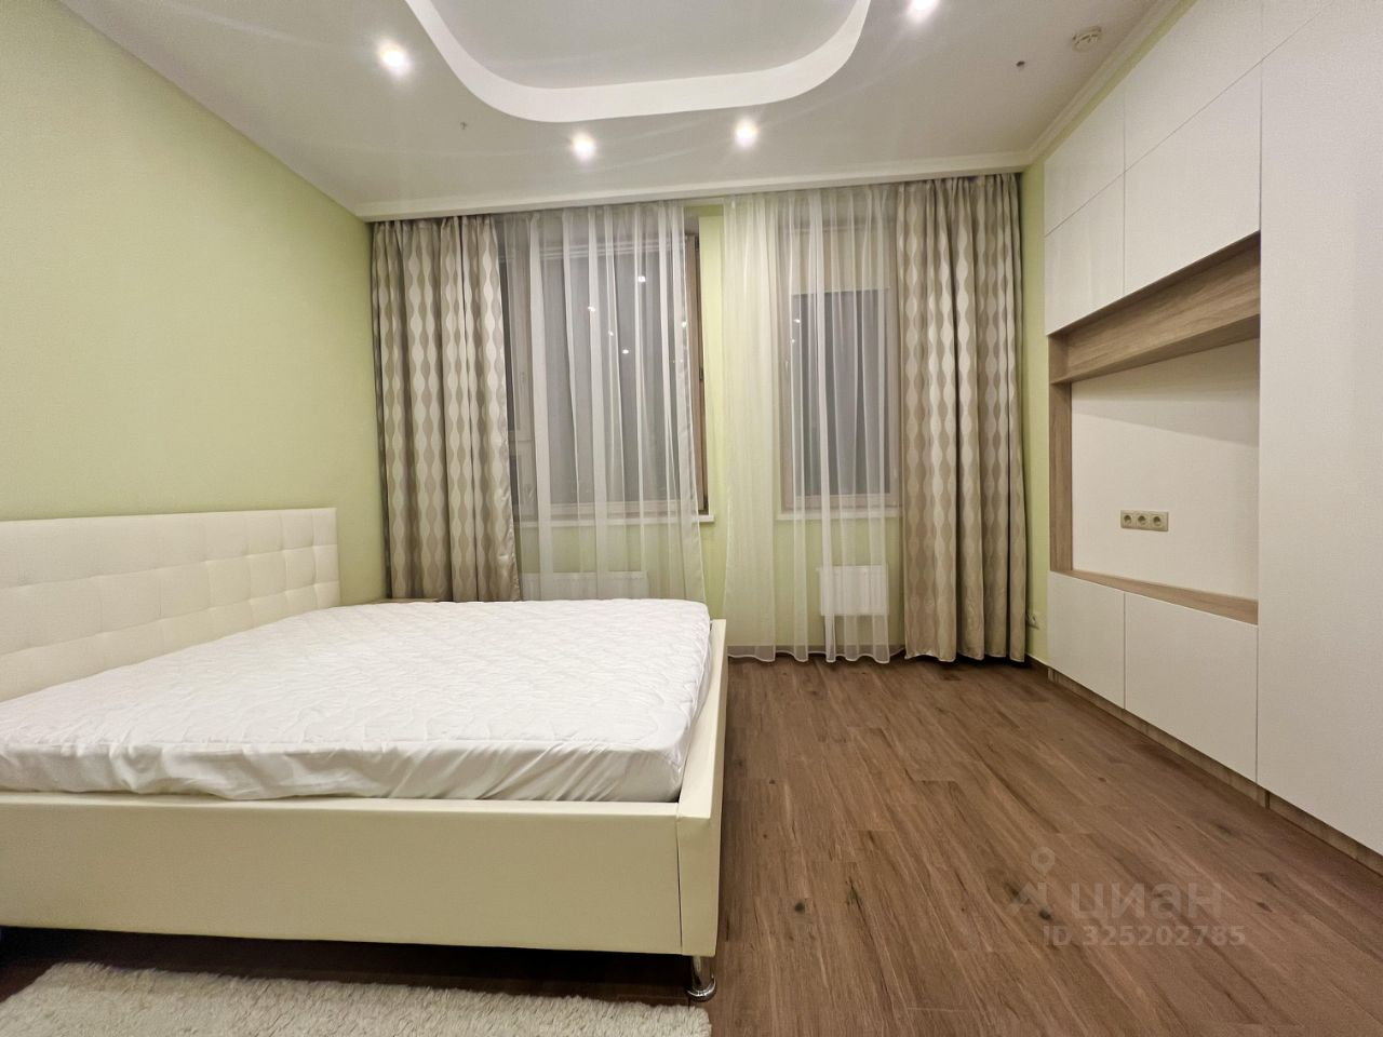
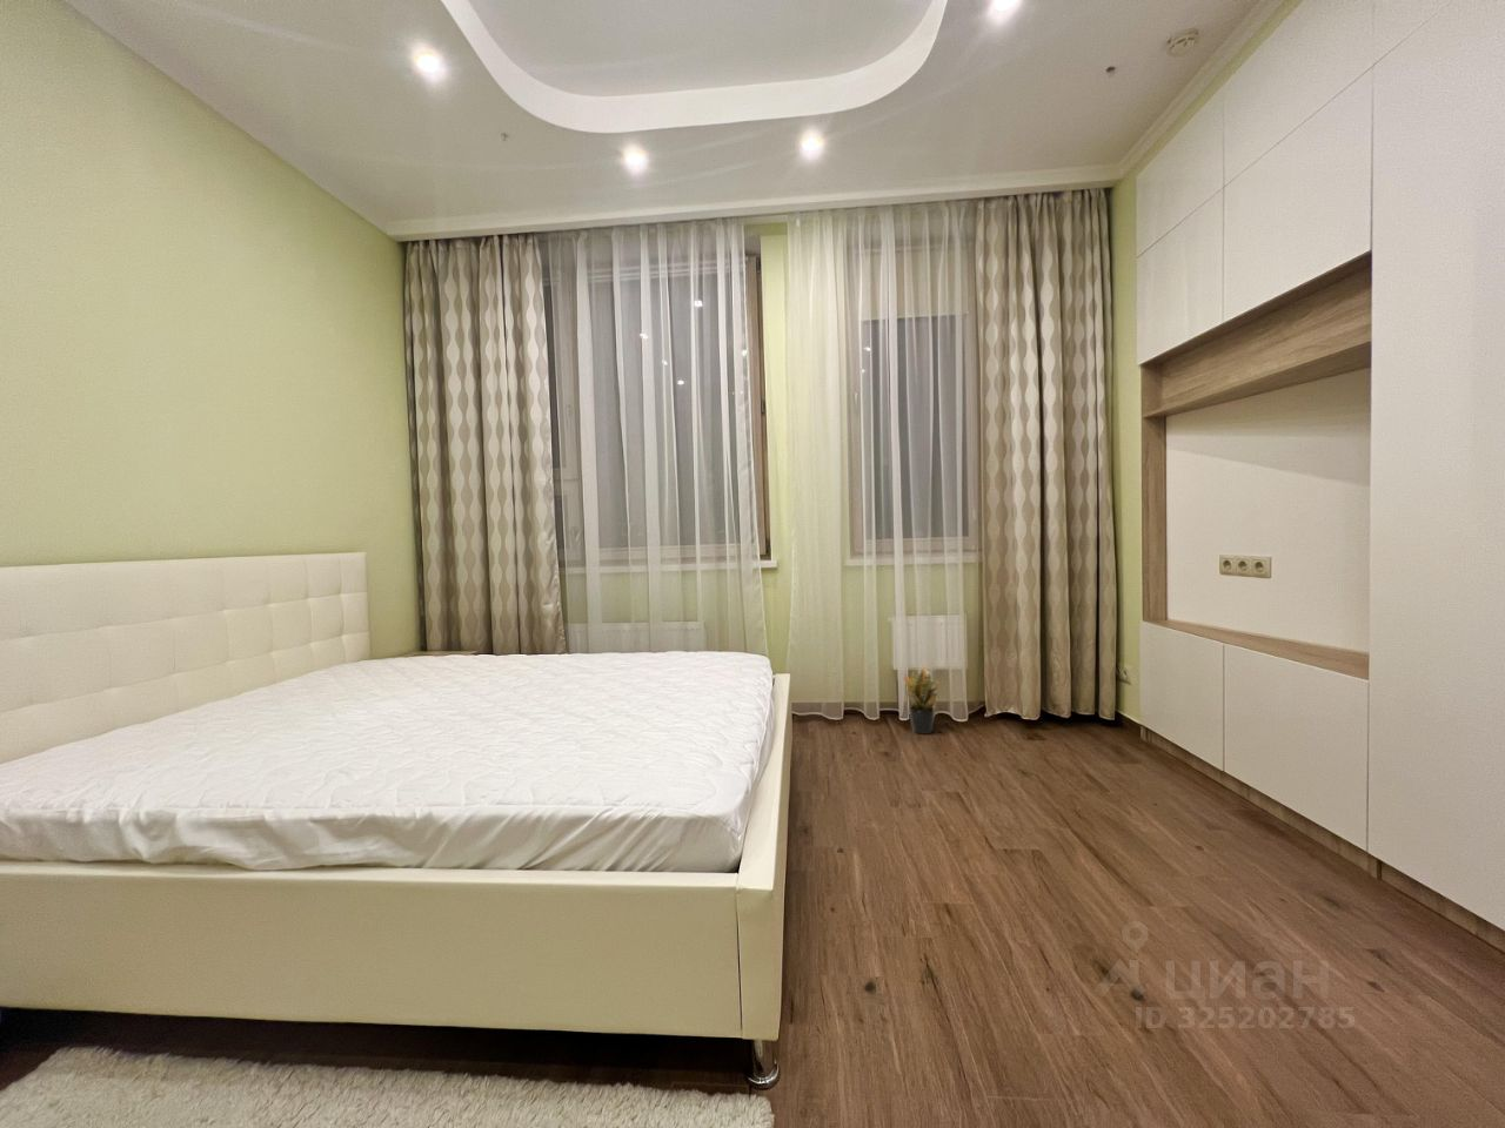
+ potted plant (923, 698)
